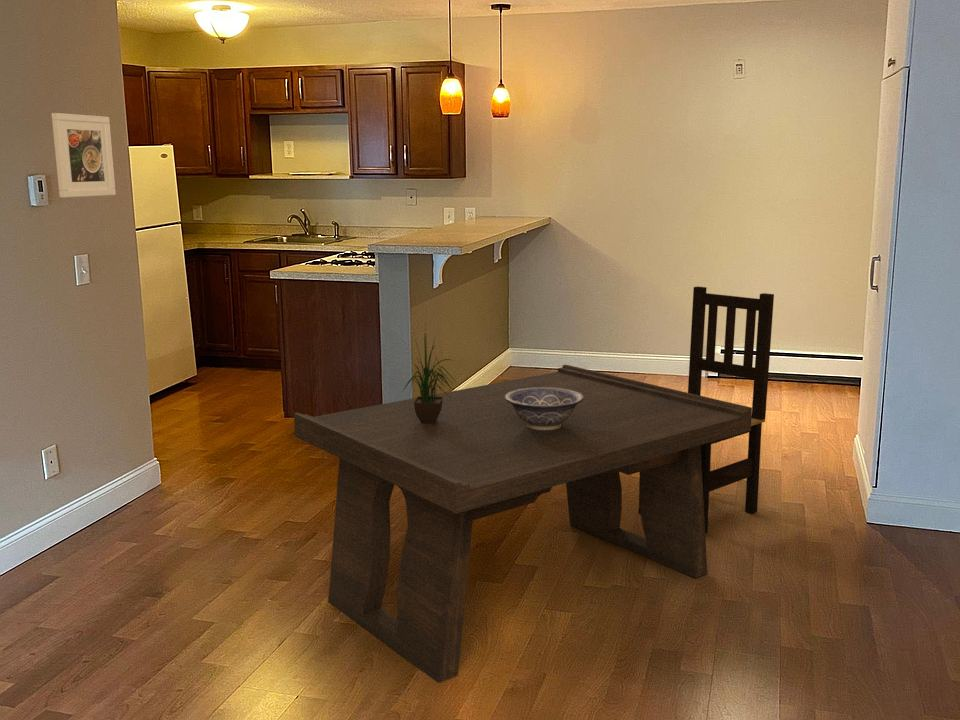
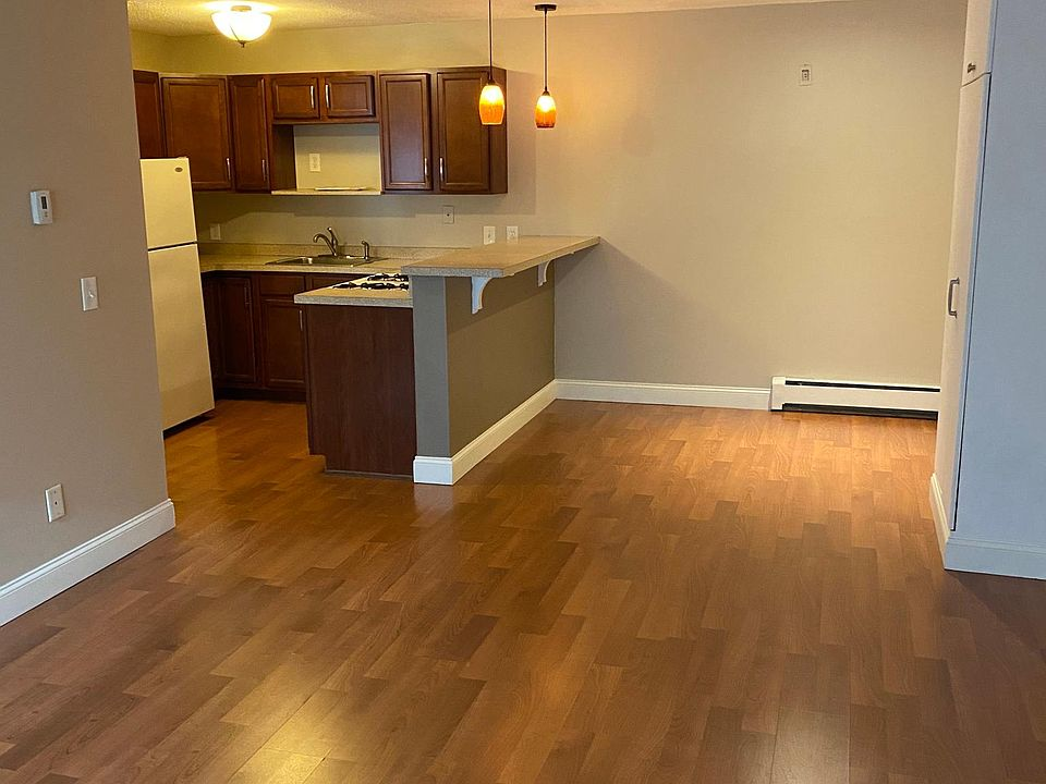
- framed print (85, 155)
- dining chair (699, 394)
- potted plant (429, 369)
- coffee table (523, 500)
- decorative bowl (544, 410)
